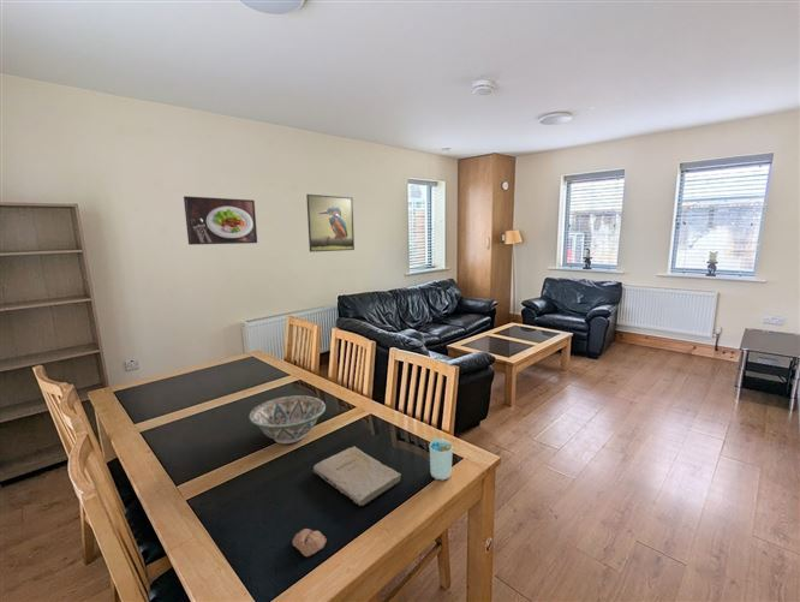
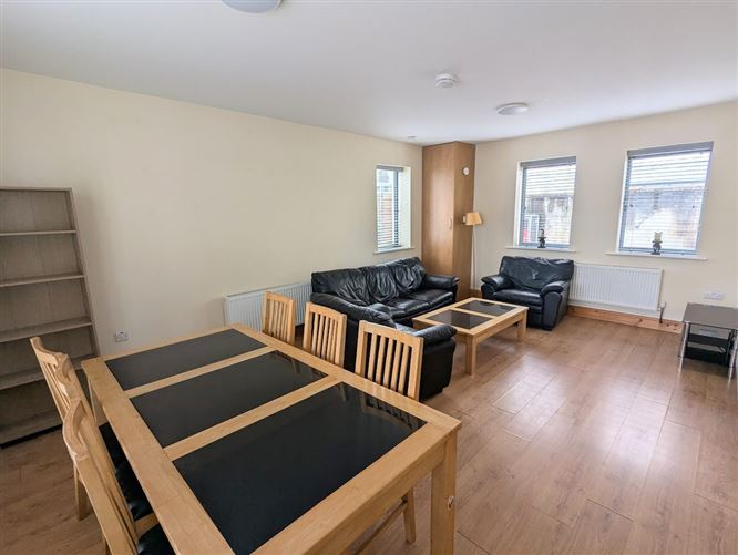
- decorative bowl (288, 422)
- cup (441, 457)
- fruit (309, 538)
- book (357, 472)
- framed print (332, 223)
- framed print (222, 221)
